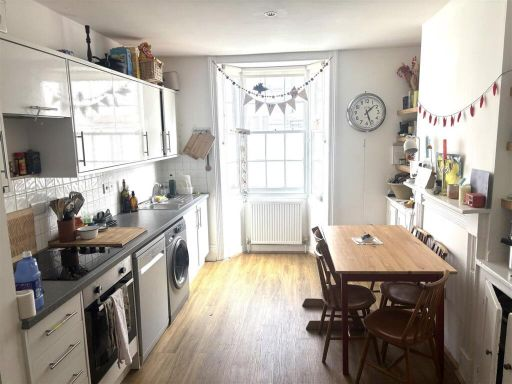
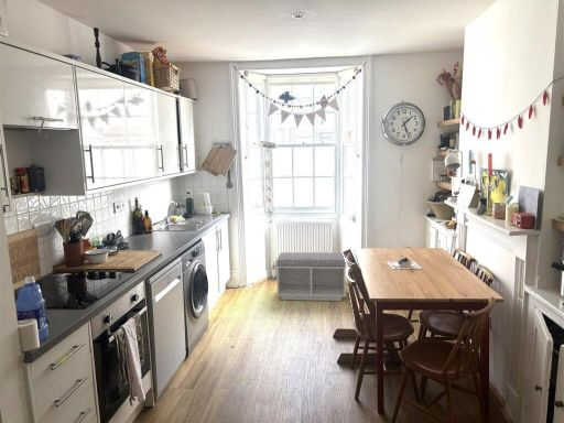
+ bench (311, 275)
